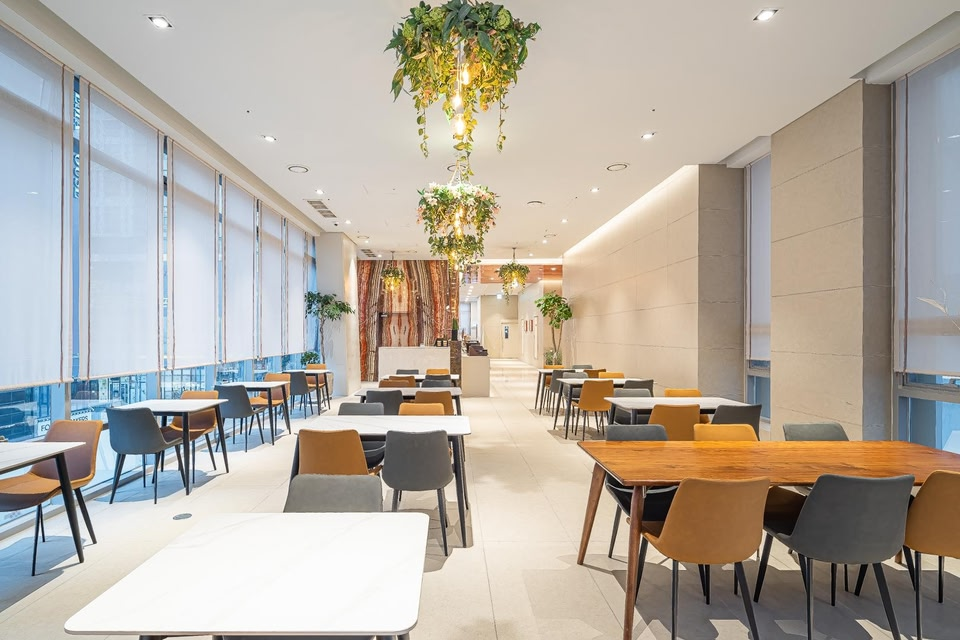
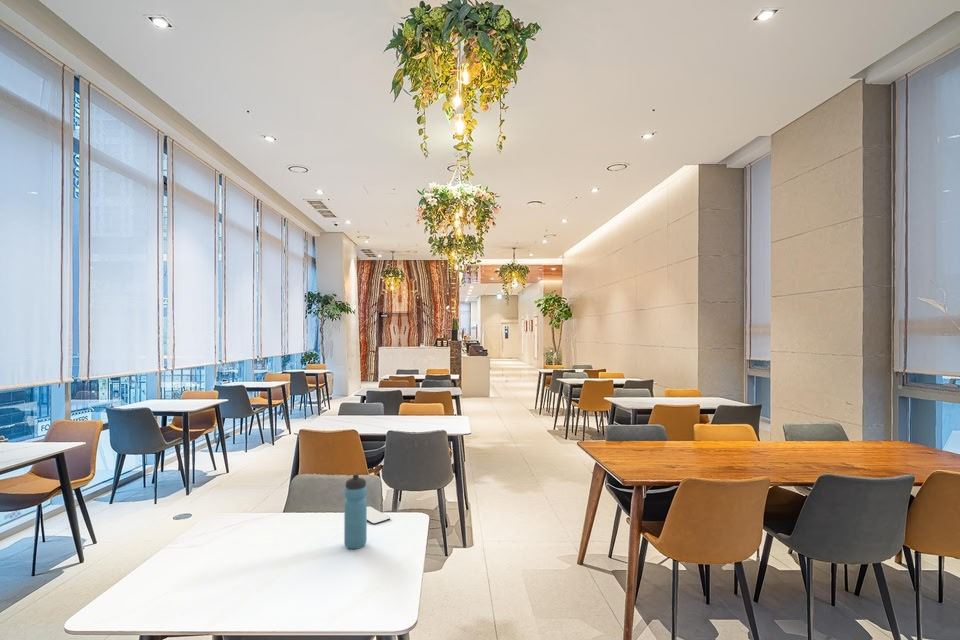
+ smartphone (371, 515)
+ water bottle (355, 509)
